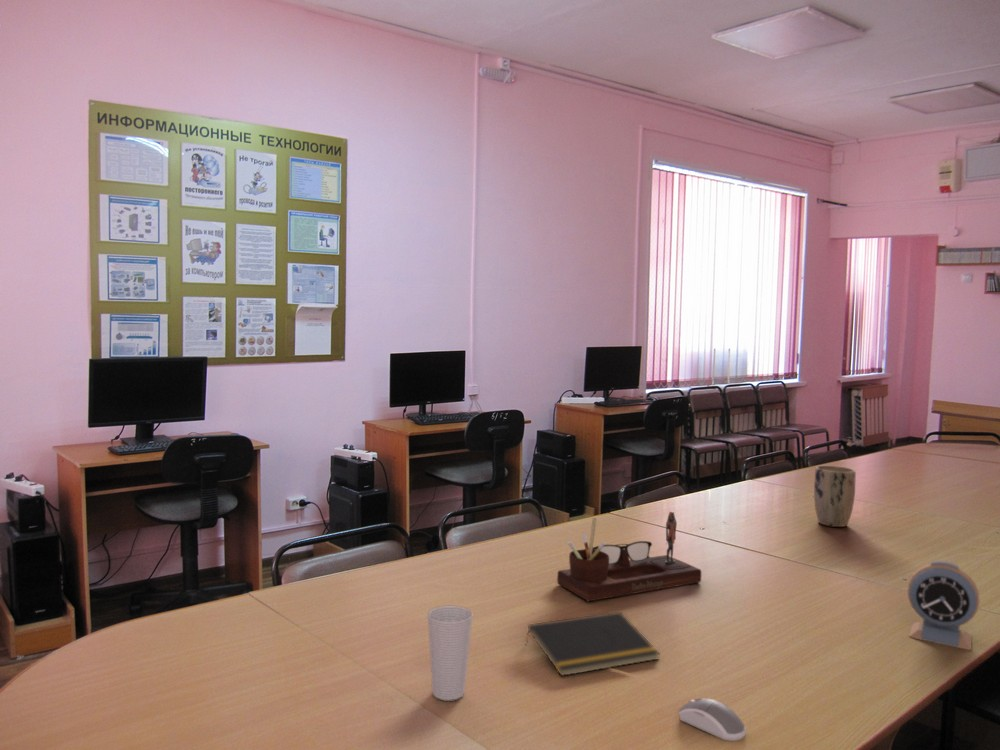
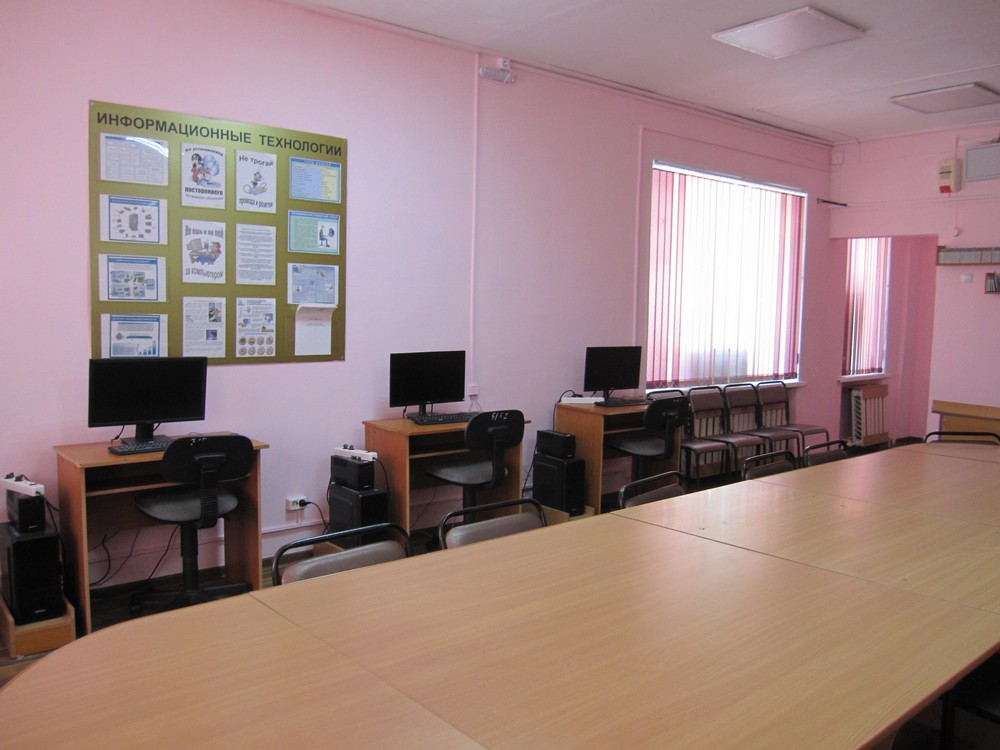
- alarm clock (942, 599)
- notepad (592, 641)
- computer mouse (712, 713)
- plant pot (833, 496)
- desk organizer (625, 550)
- cup (449, 653)
